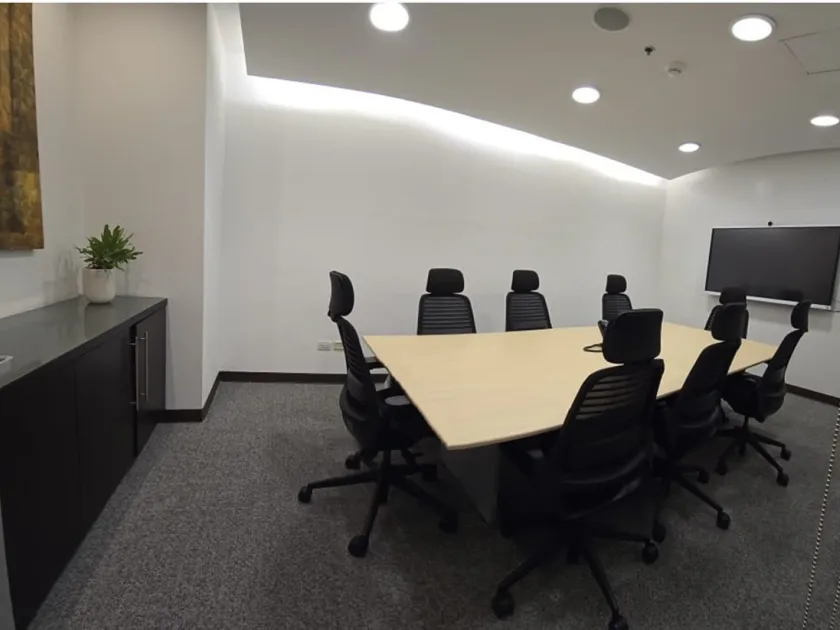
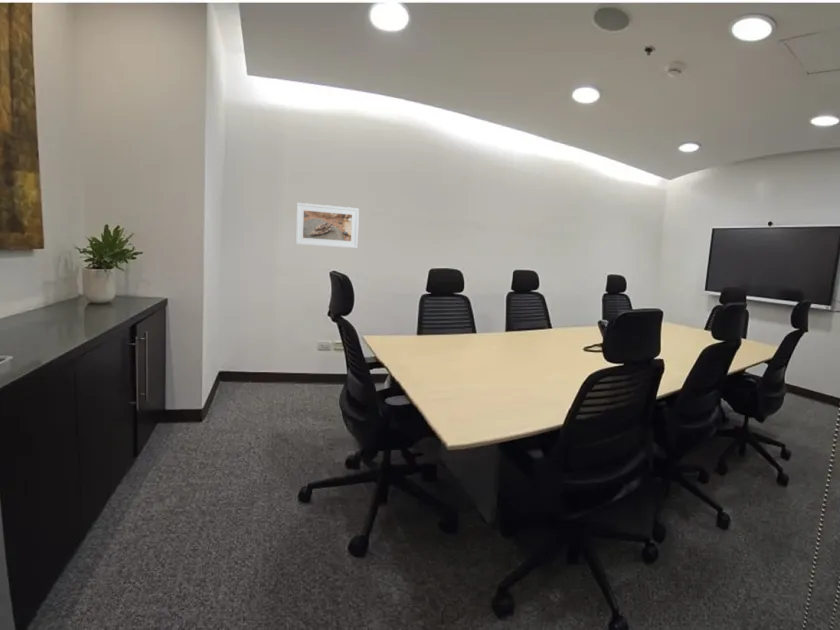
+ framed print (327, 226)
